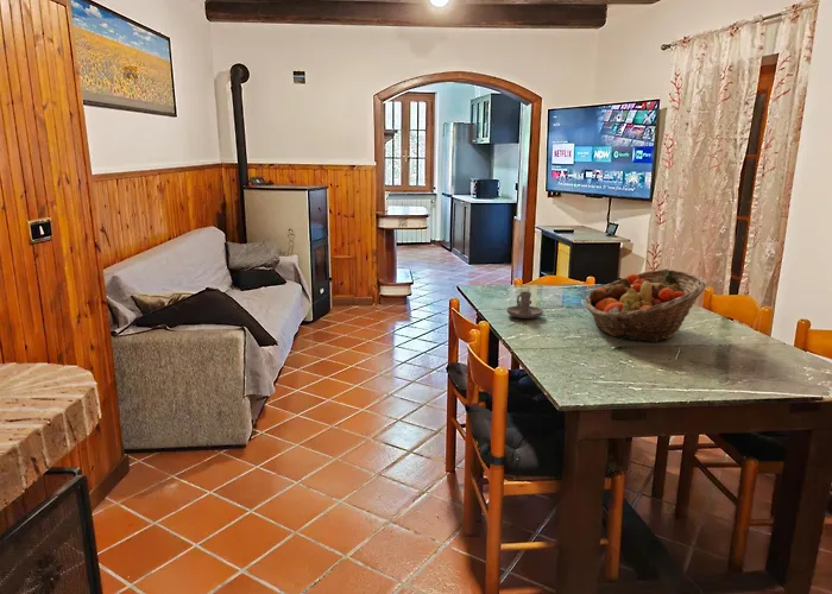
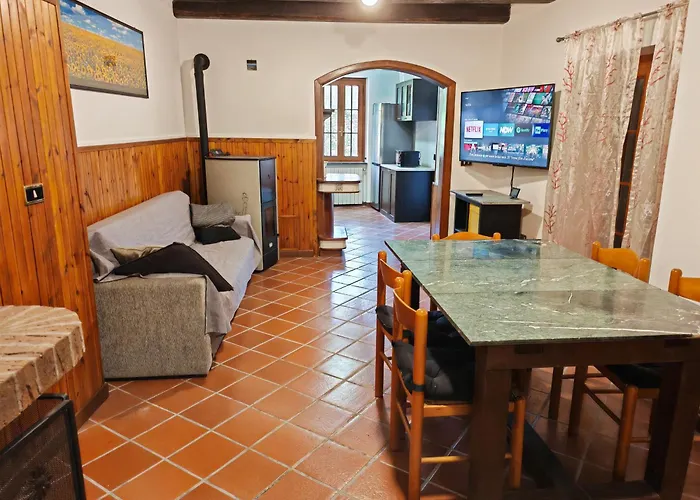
- candle holder (523, 303)
- fruit basket (642, 302)
